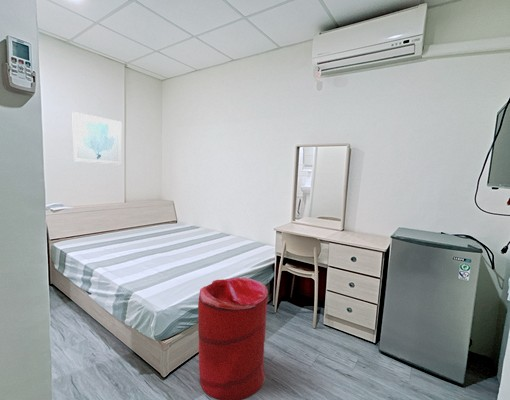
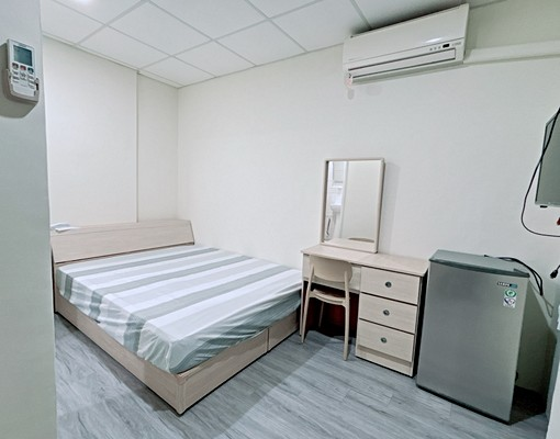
- laundry hamper (231, 330)
- wall art (98, 140)
